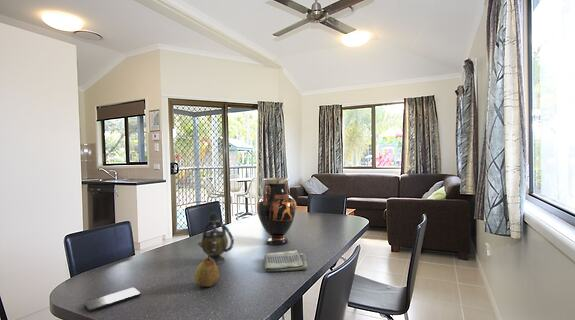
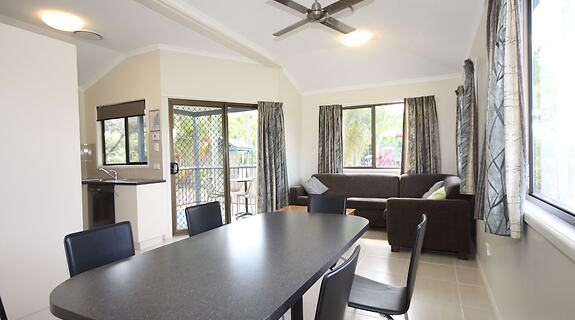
- teapot (210, 234)
- vase (276, 210)
- fruit (207, 269)
- smartphone (113, 298)
- dish towel (285, 260)
